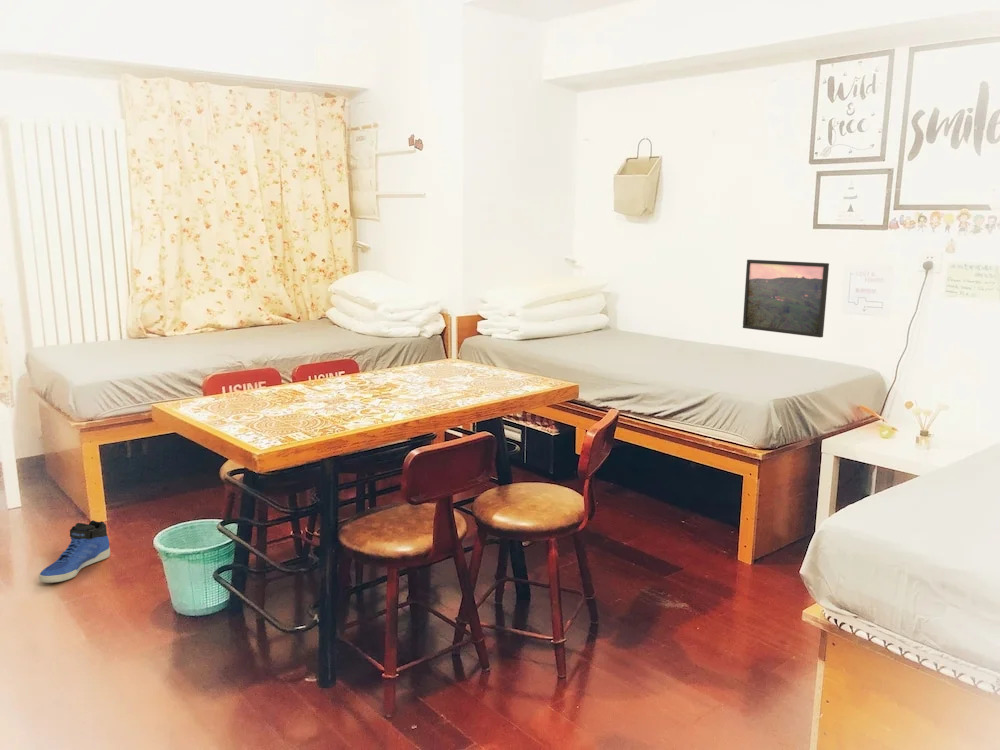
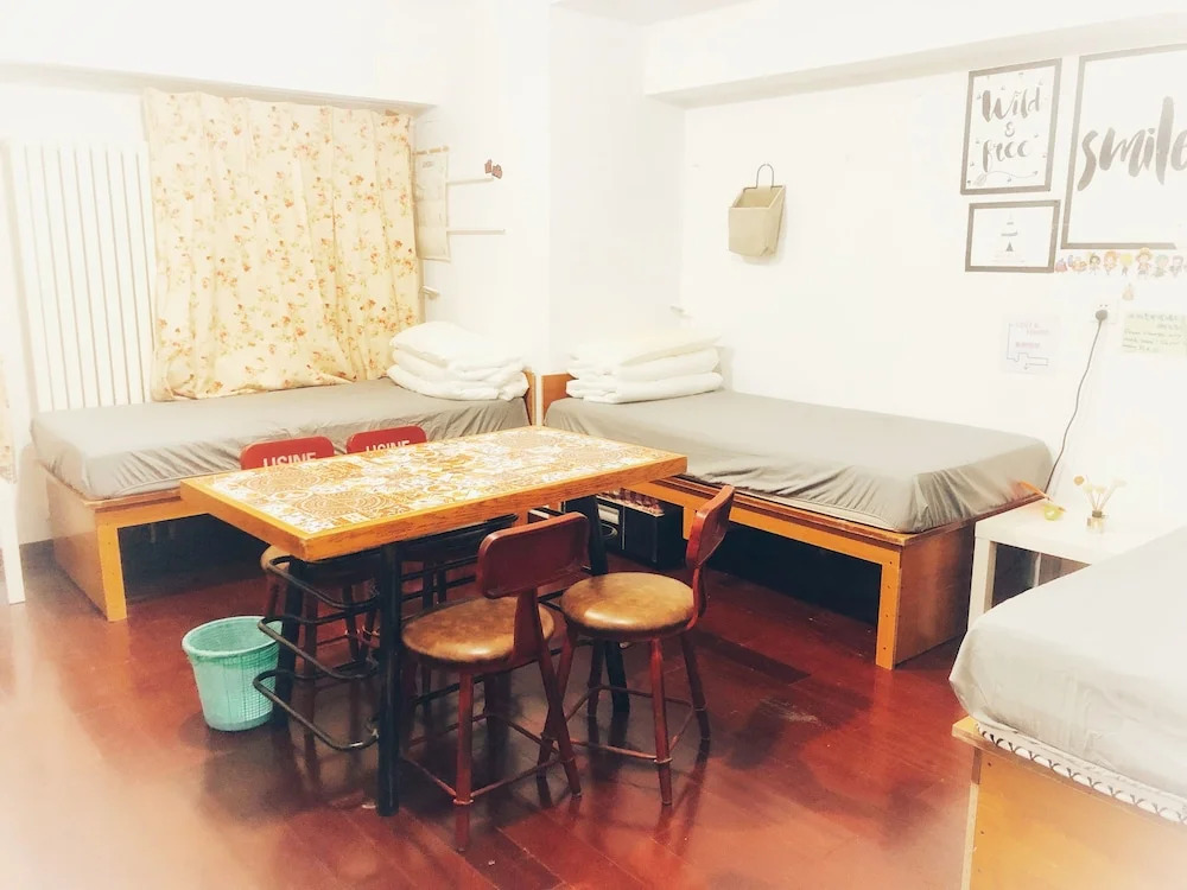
- sneaker (74, 547)
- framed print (783, 297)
